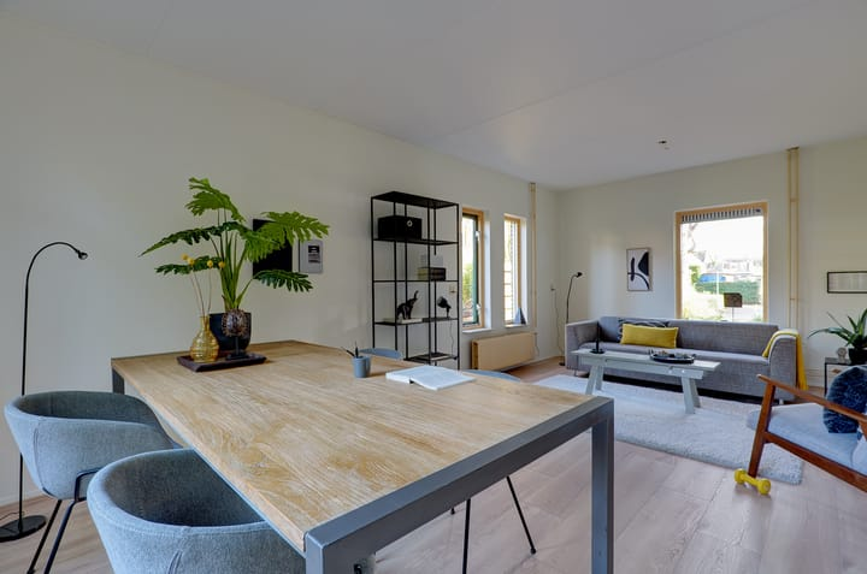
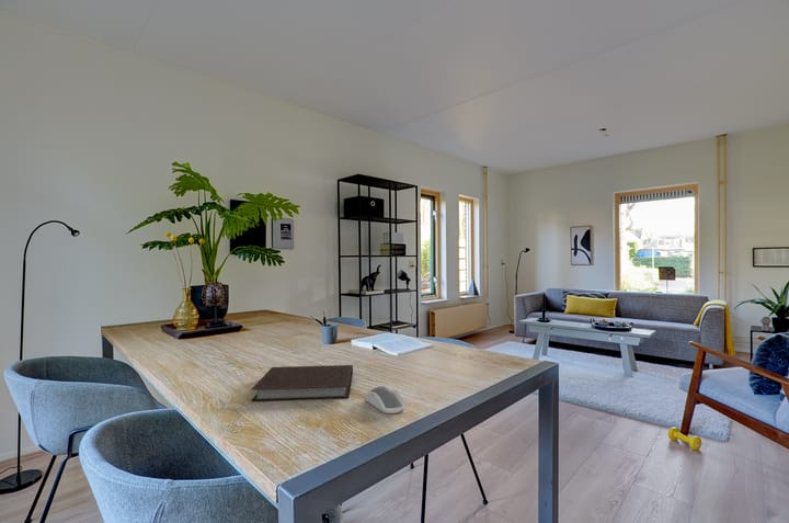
+ computer mouse (385, 396)
+ notebook (307, 380)
